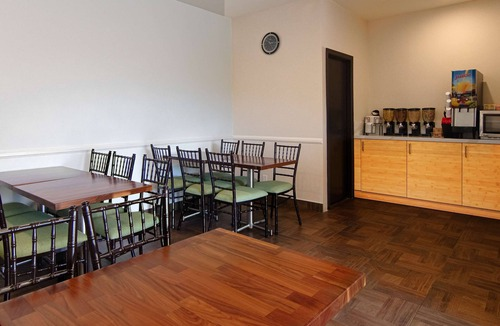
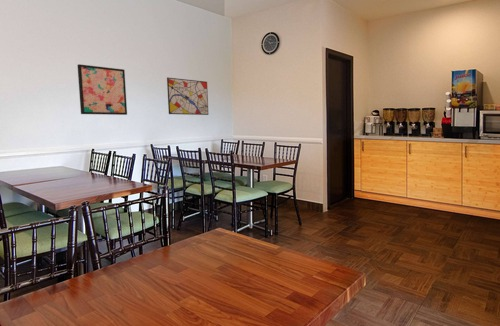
+ wall art (188, 97)
+ wall art (103, 90)
